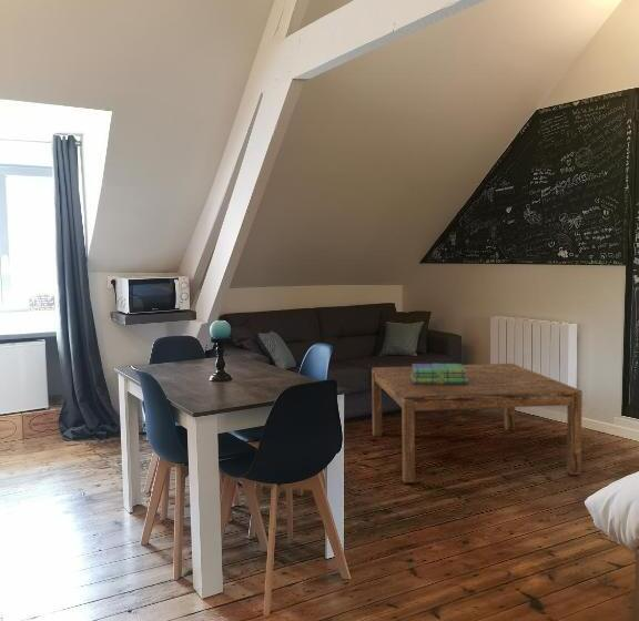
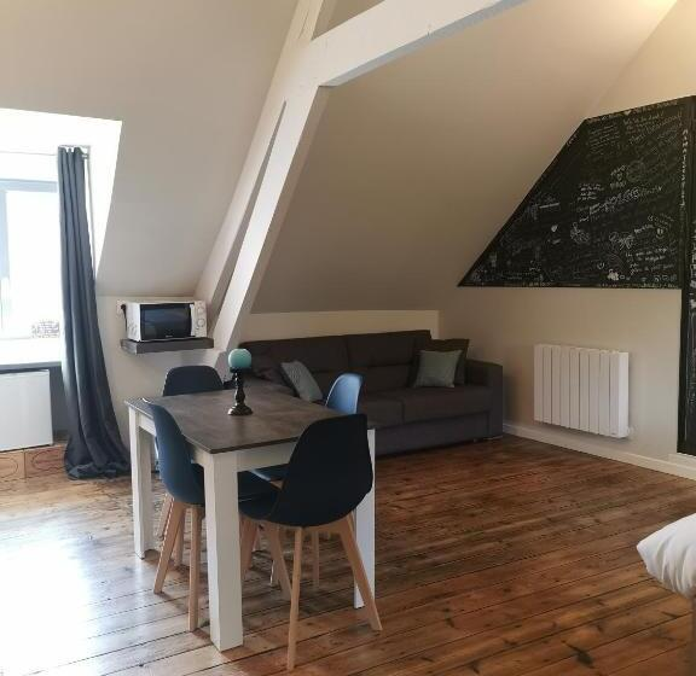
- stack of books (437, 373)
- coffee table (465, 408)
